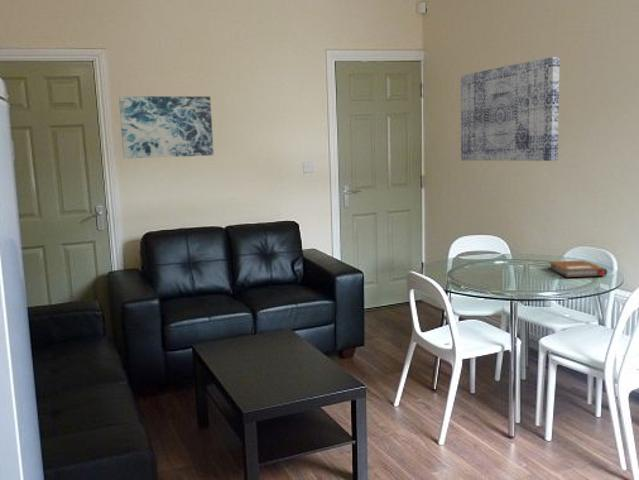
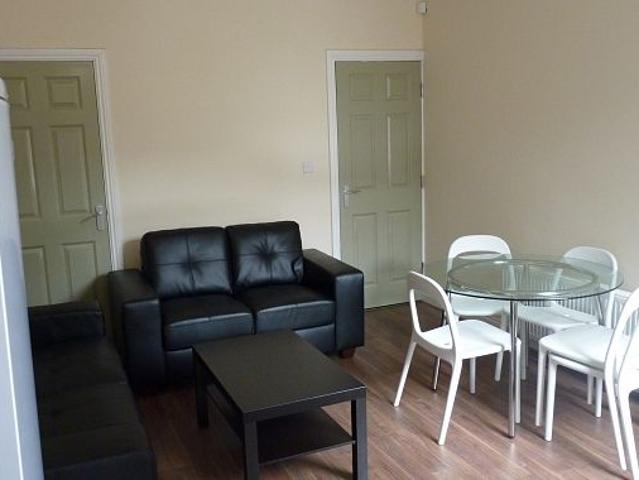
- notebook (577, 268)
- wall art (505, 114)
- wall art (167, 126)
